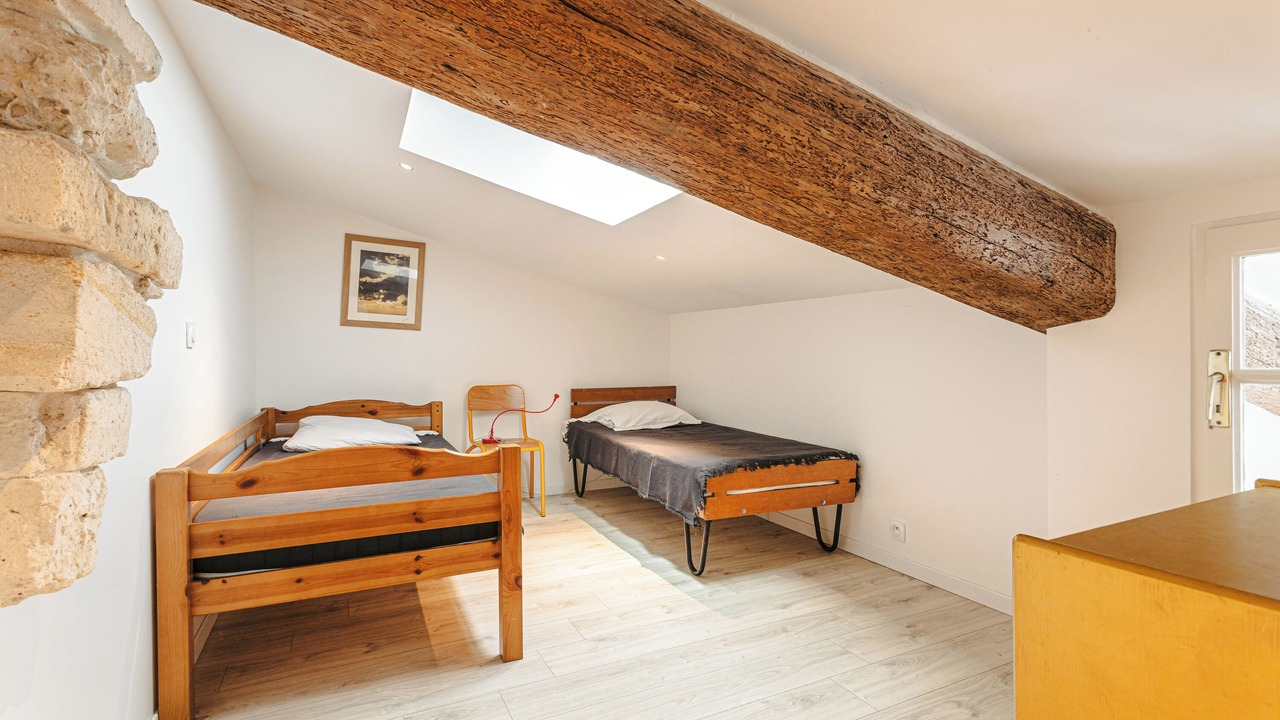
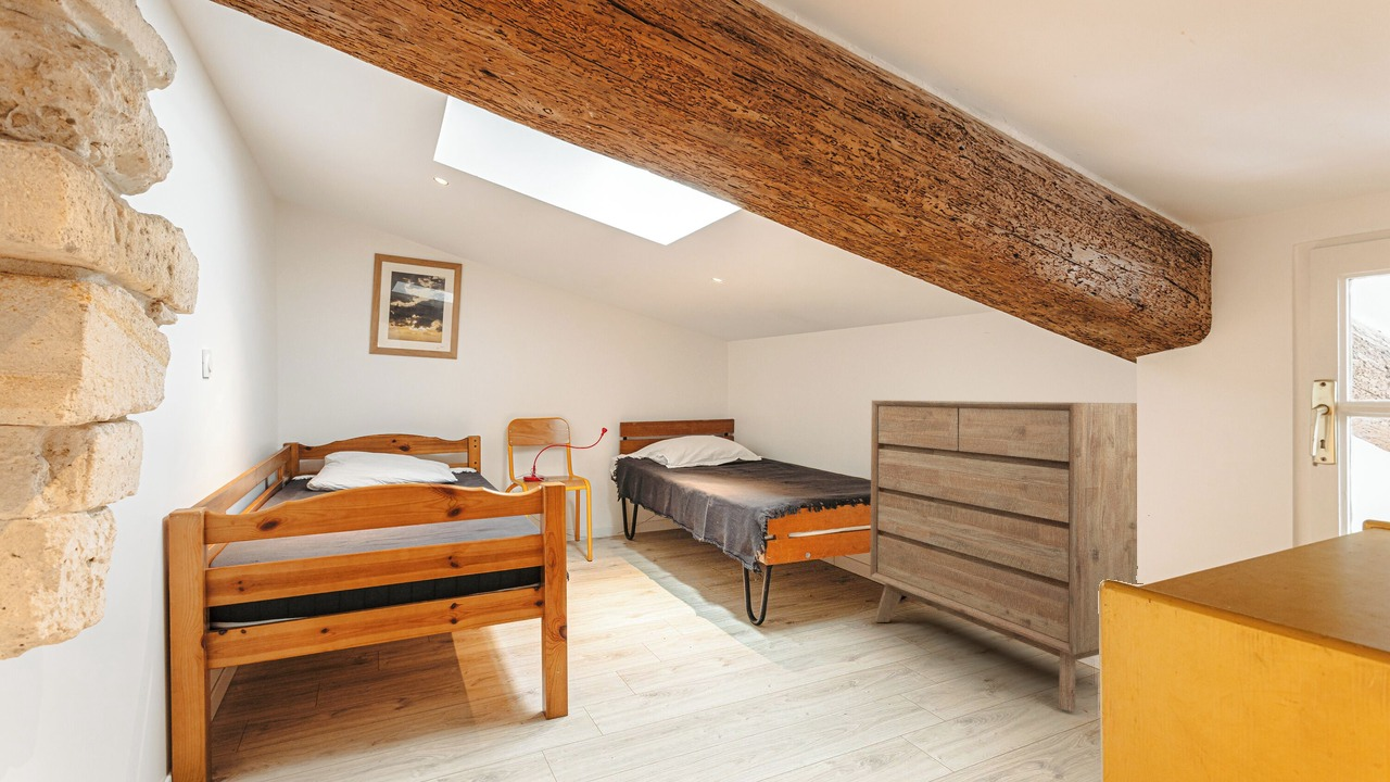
+ dresser (994, 525)
